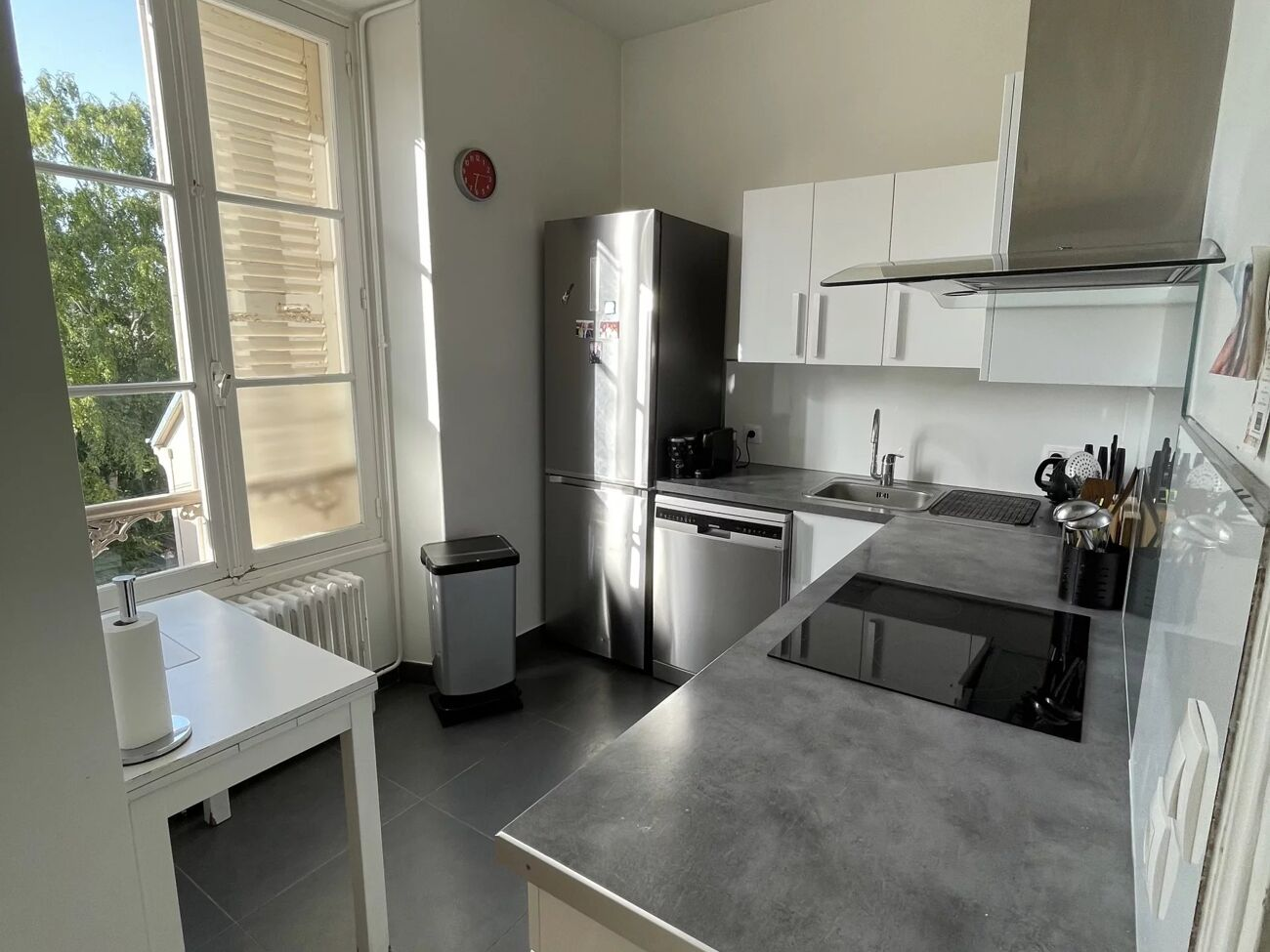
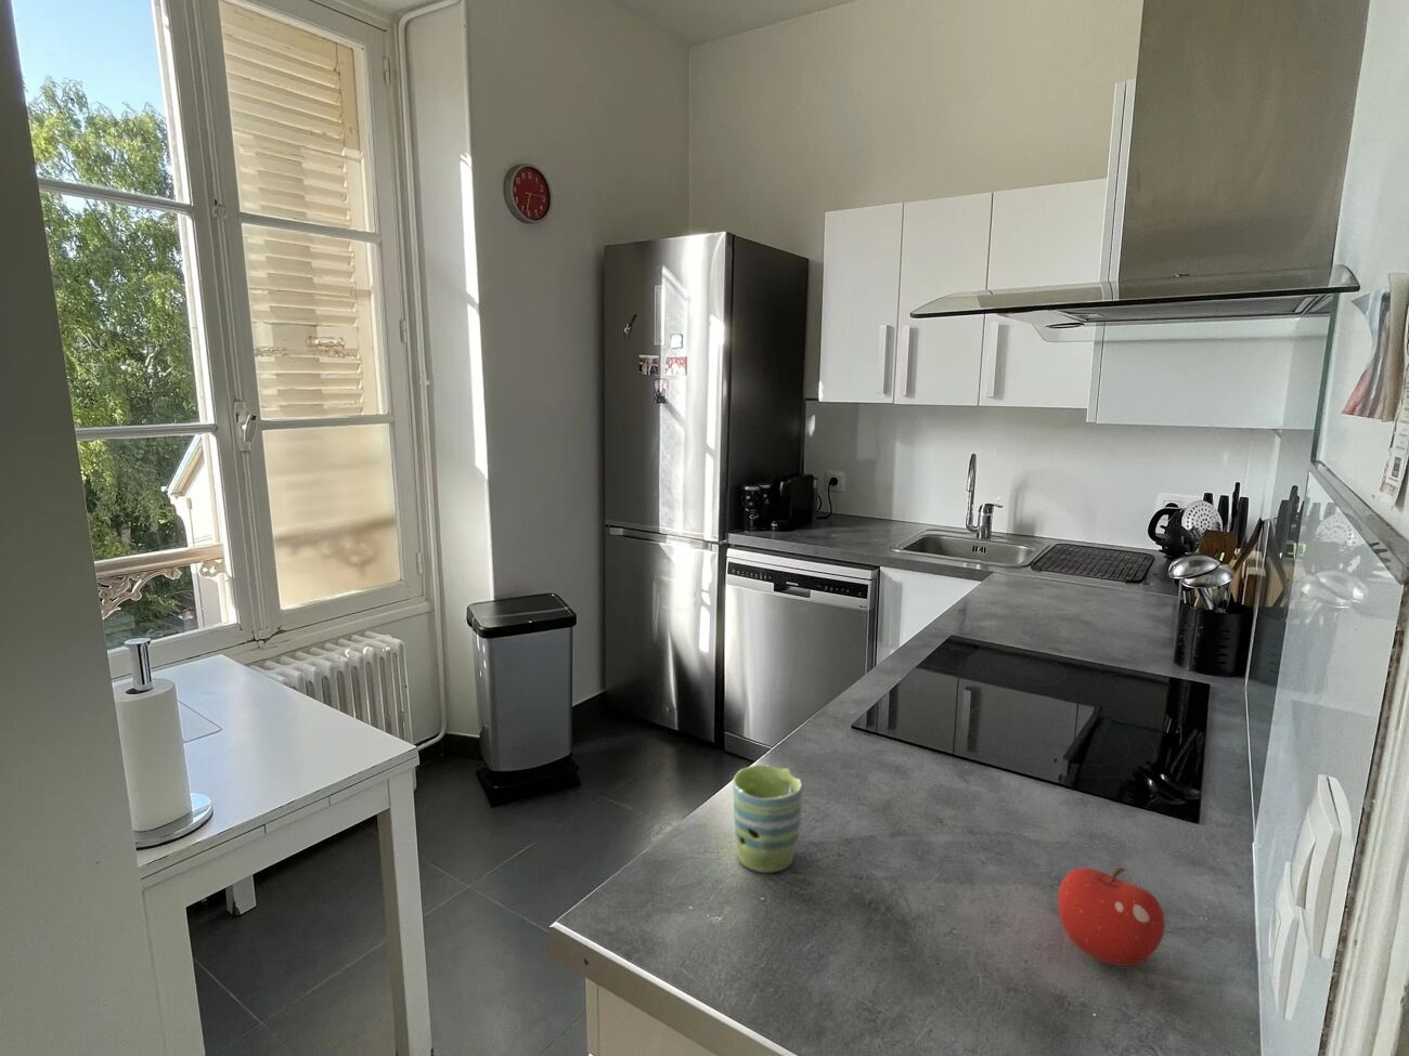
+ mug (773, 812)
+ fruit (1108, 911)
